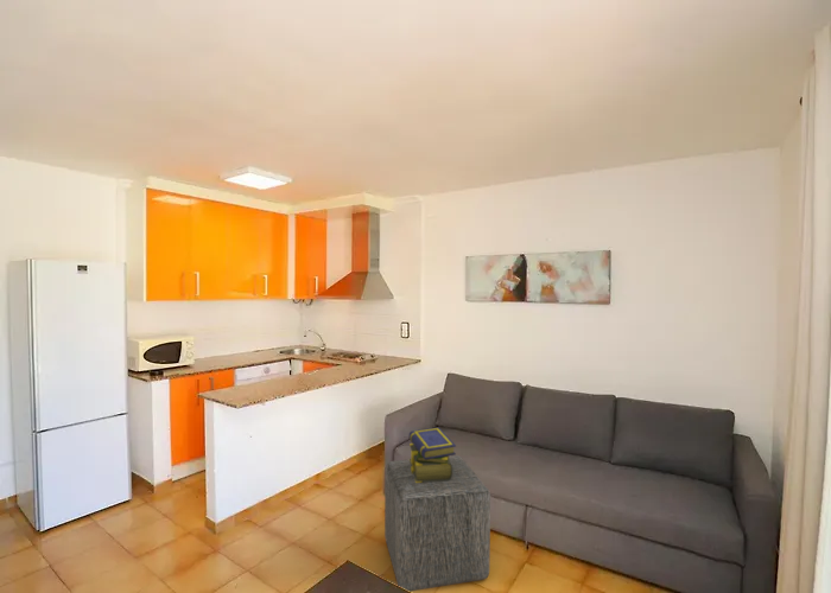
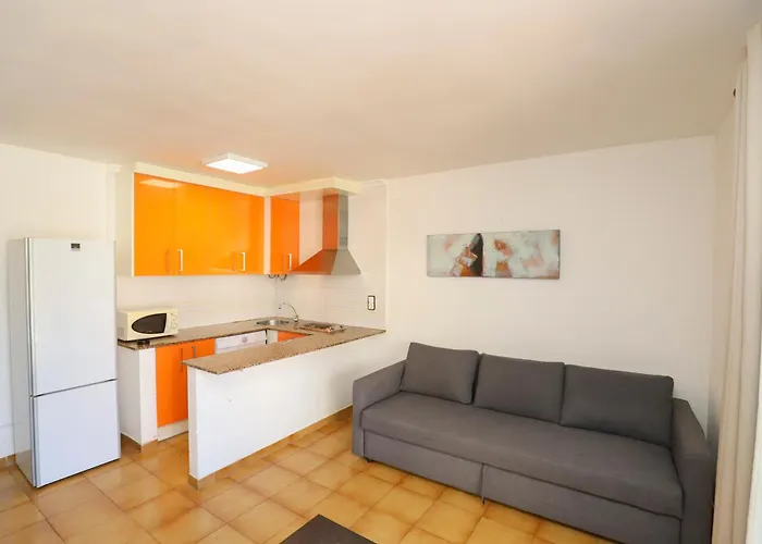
- ottoman (433, 516)
- stack of books (431, 453)
